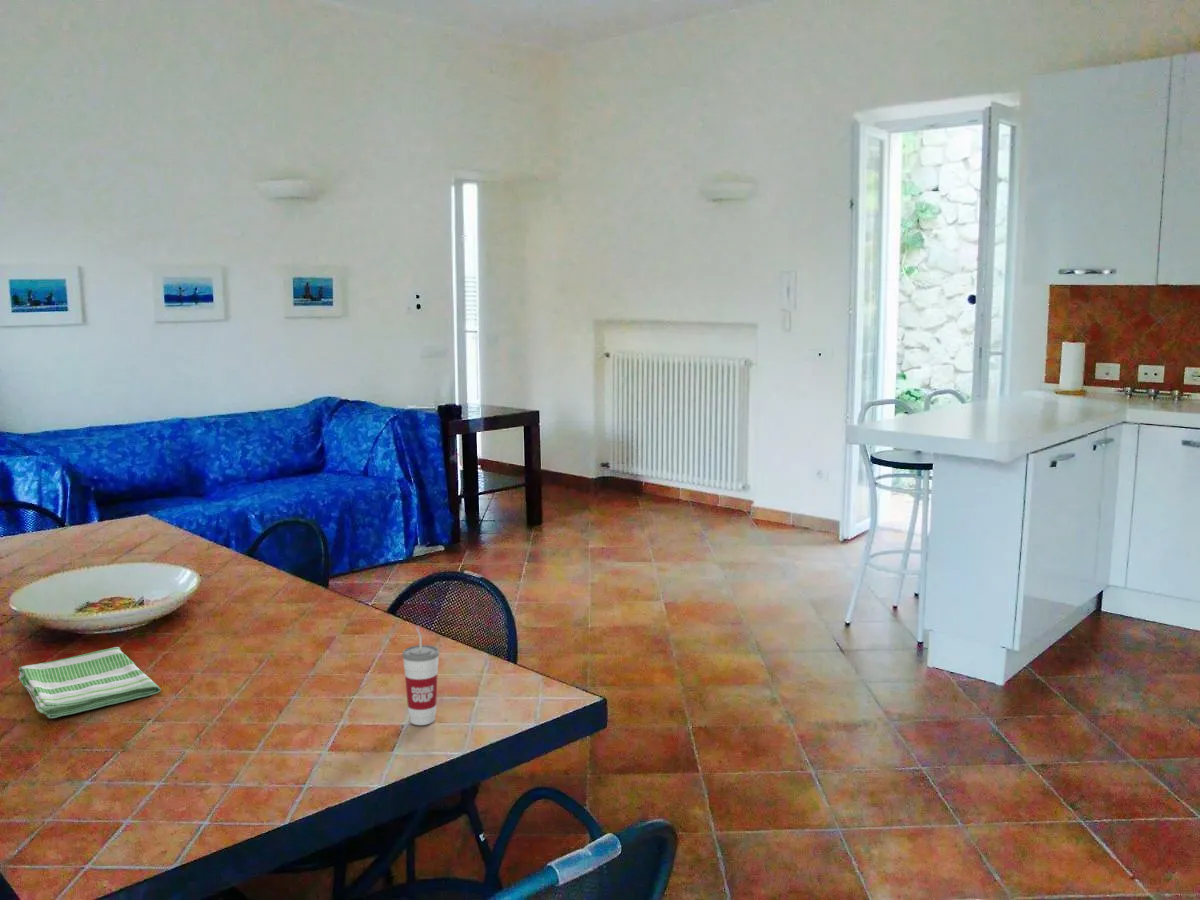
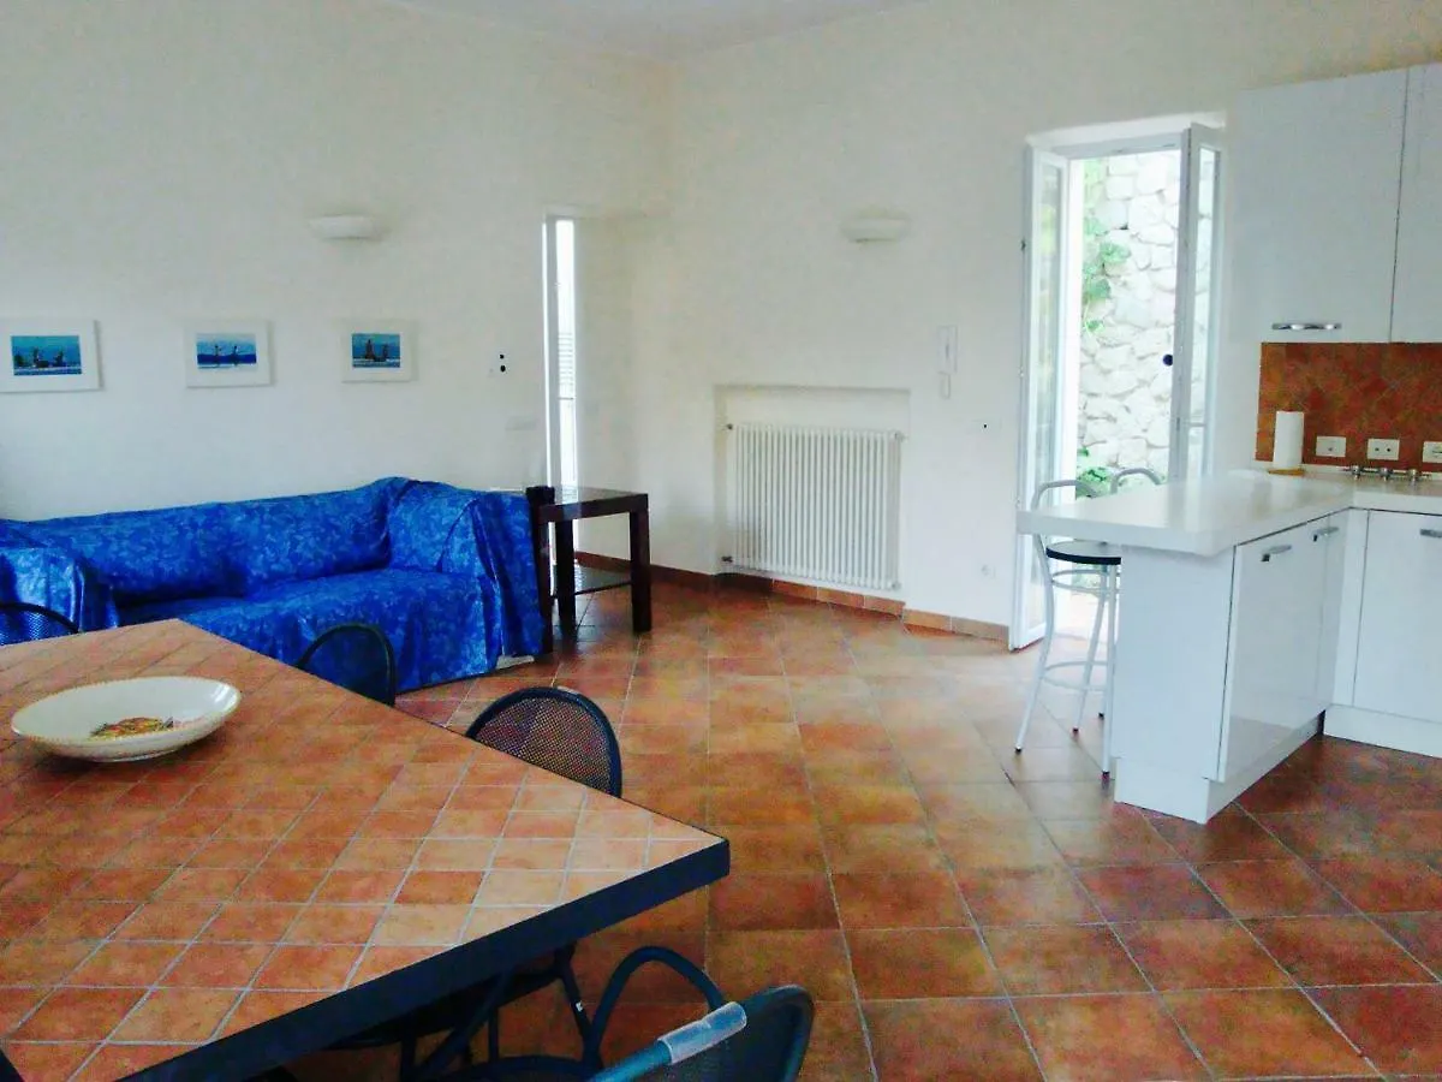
- dish towel (85, 679)
- cup (421, 673)
